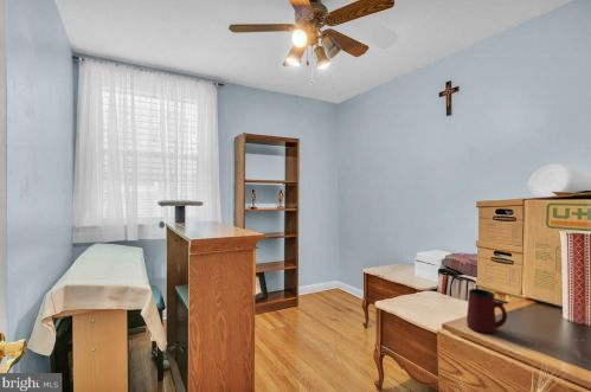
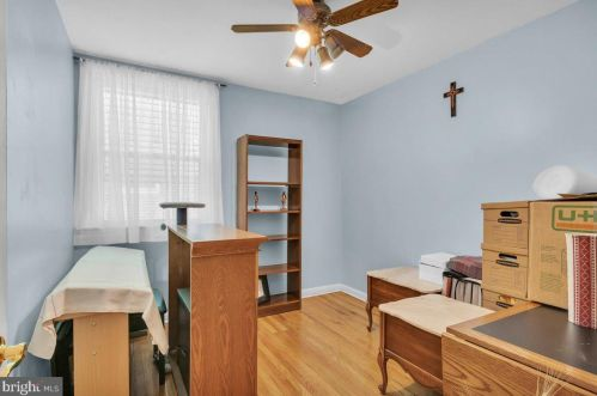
- mug (486, 310)
